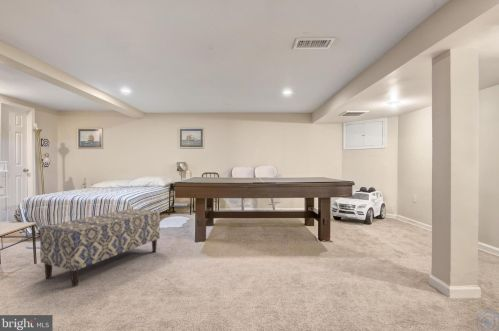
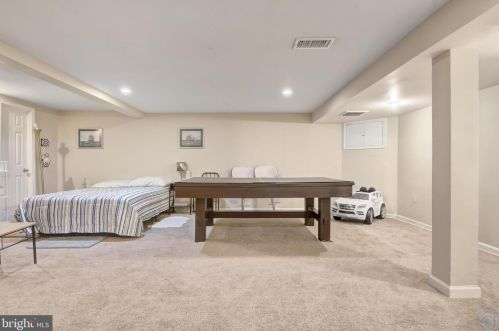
- bench (108, 240)
